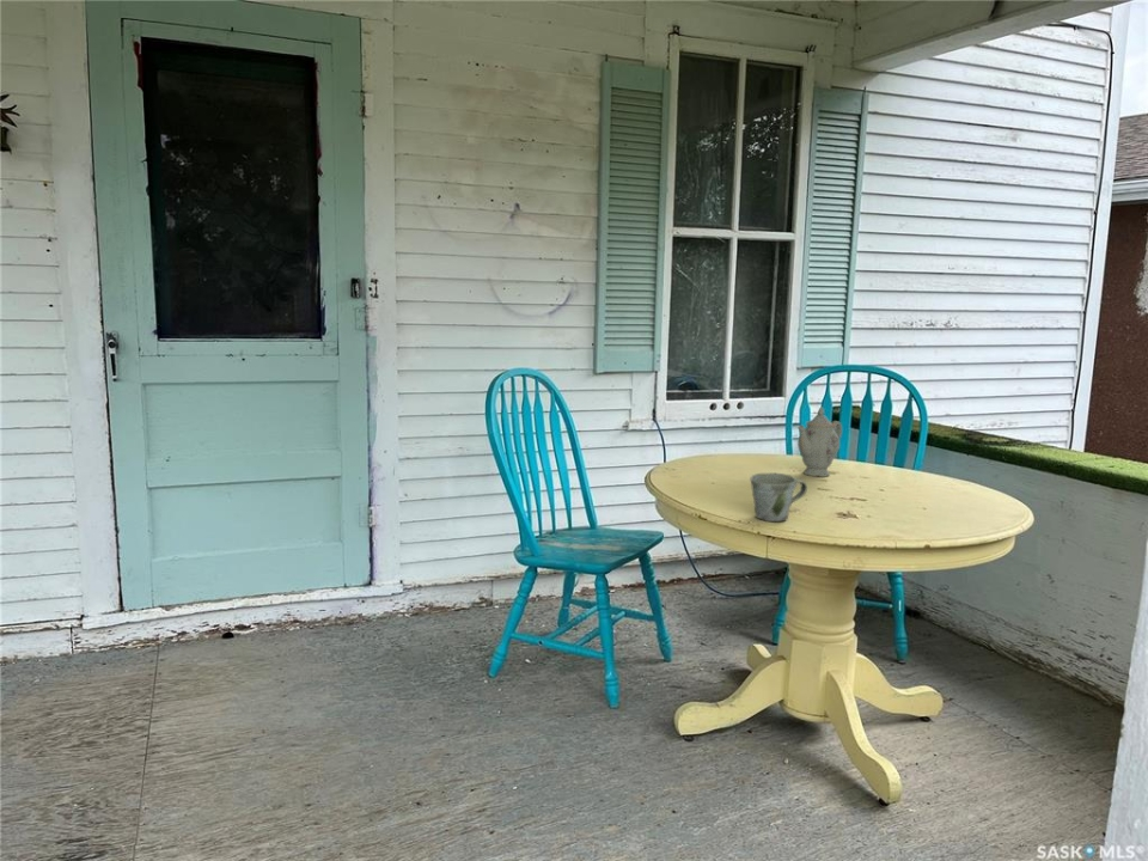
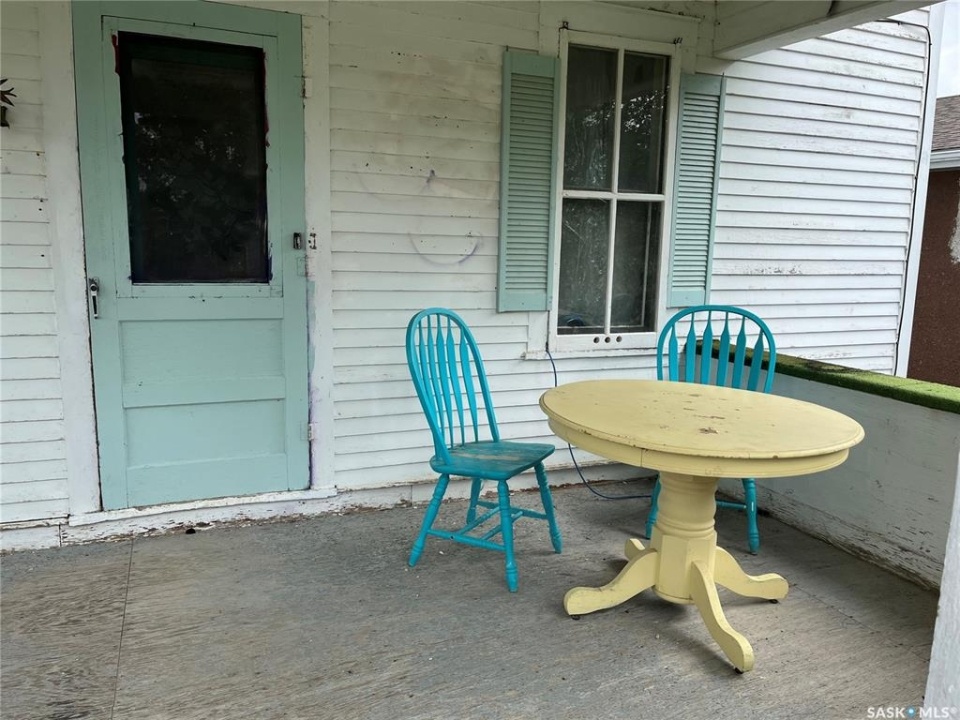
- mug (775, 497)
- chinaware (818, 440)
